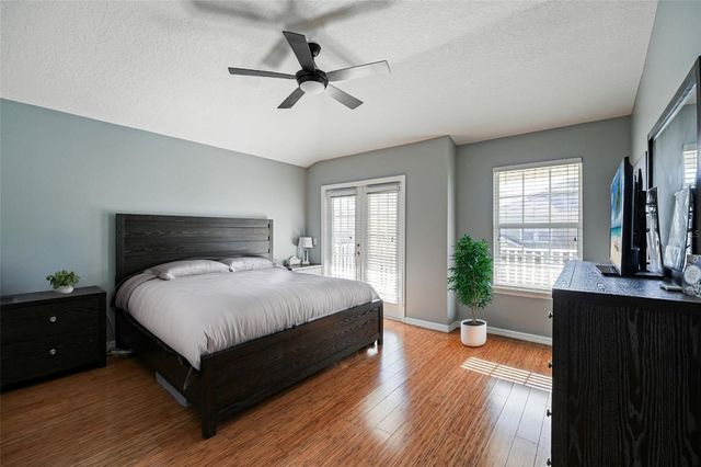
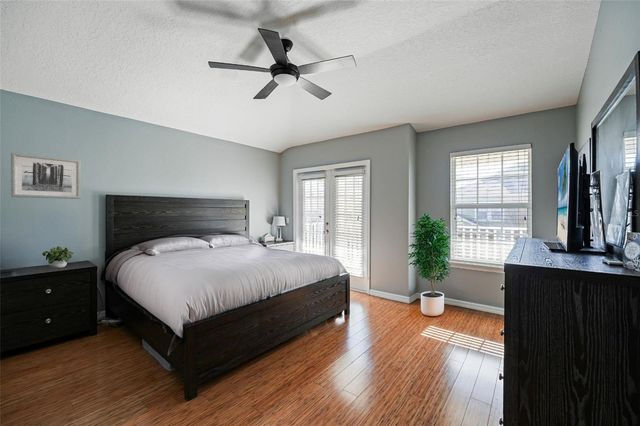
+ wall art (48, 177)
